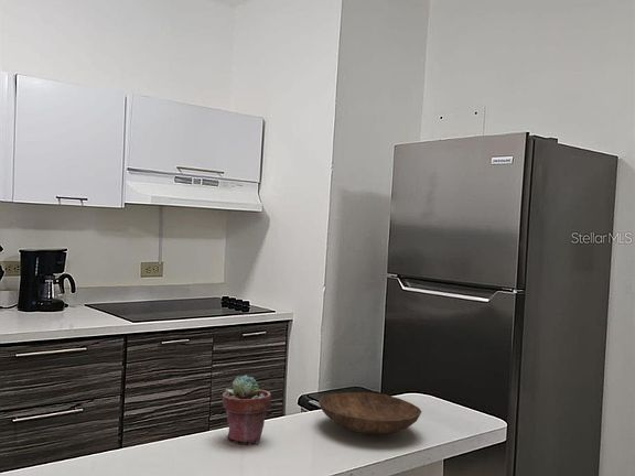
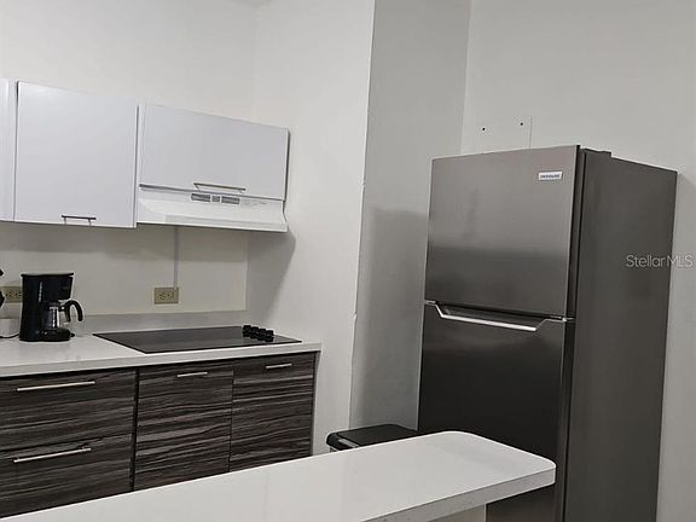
- potted succulent (246, 407)
- bowl (368, 415)
